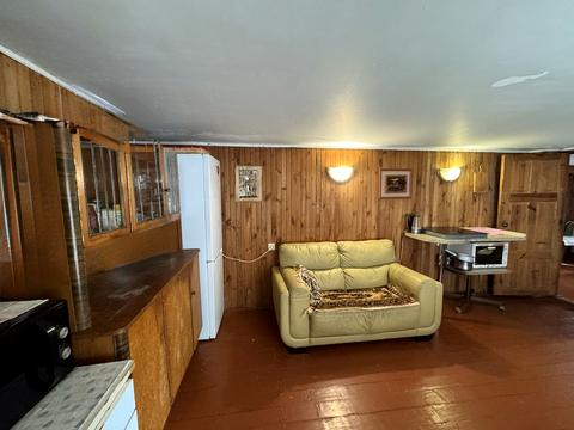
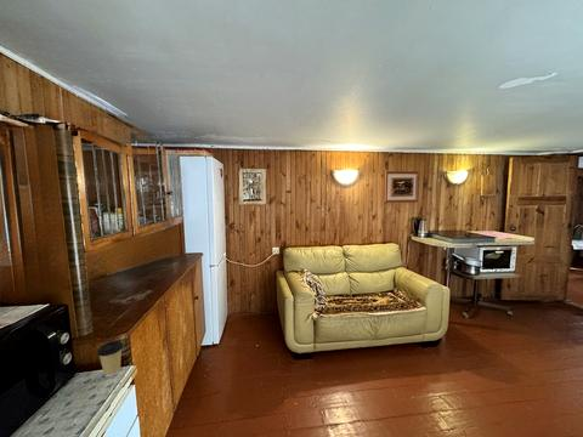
+ coffee cup (111, 358)
